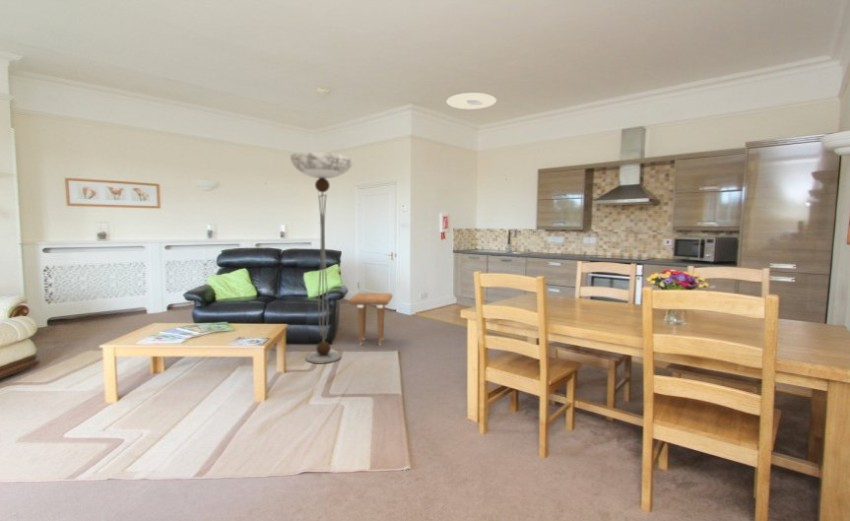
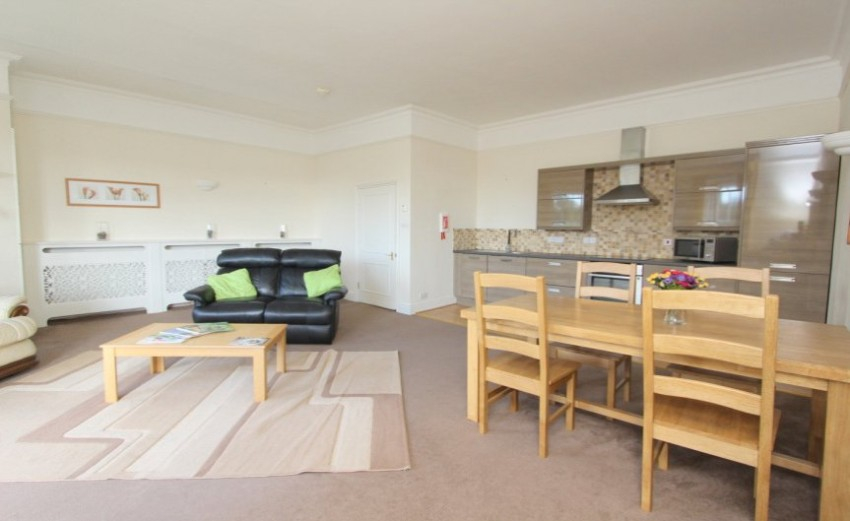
- side table (377, 318)
- ceiling light (471, 99)
- floor lamp (322, 259)
